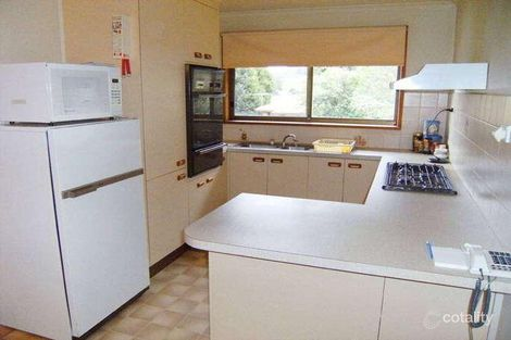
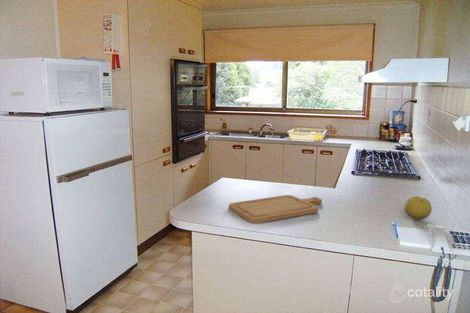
+ fruit (417, 208)
+ chopping board (281, 206)
